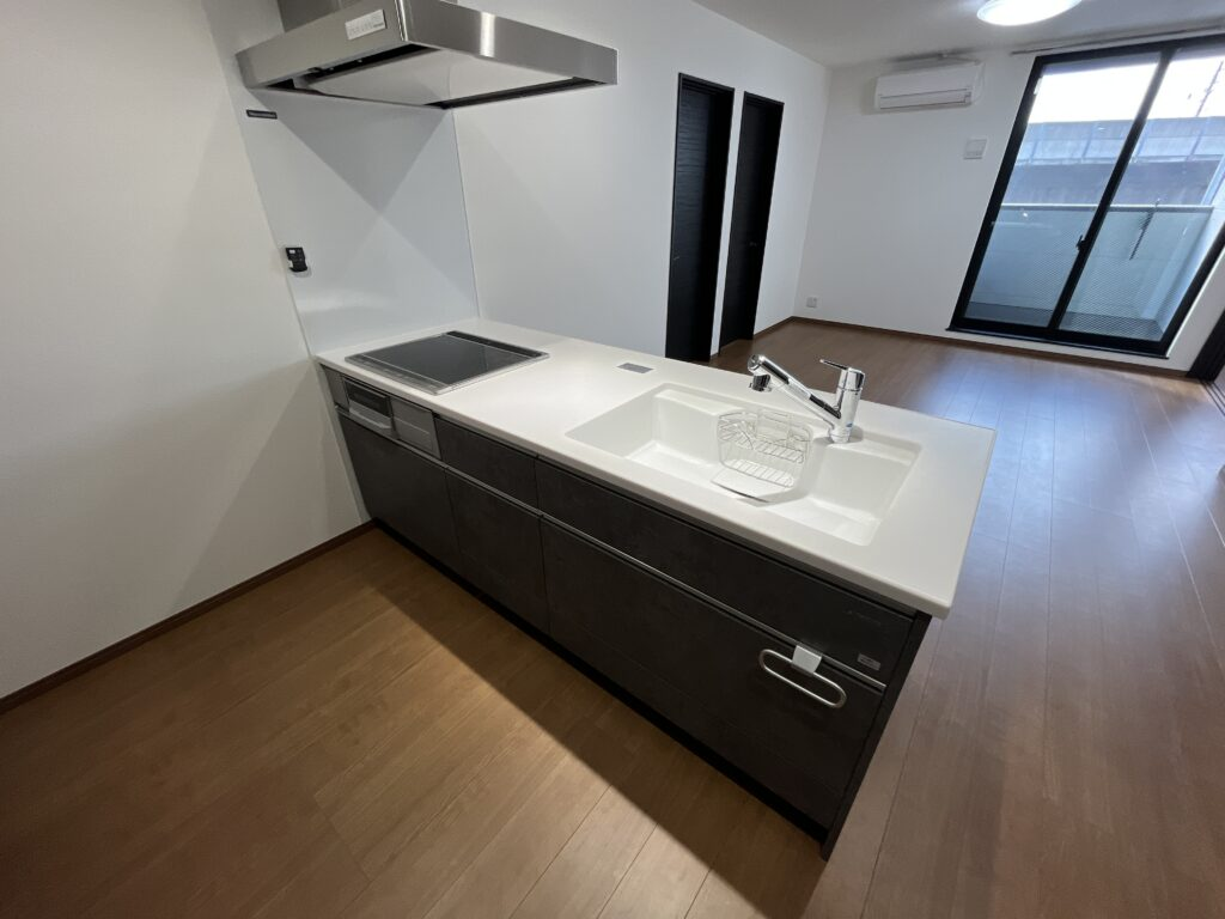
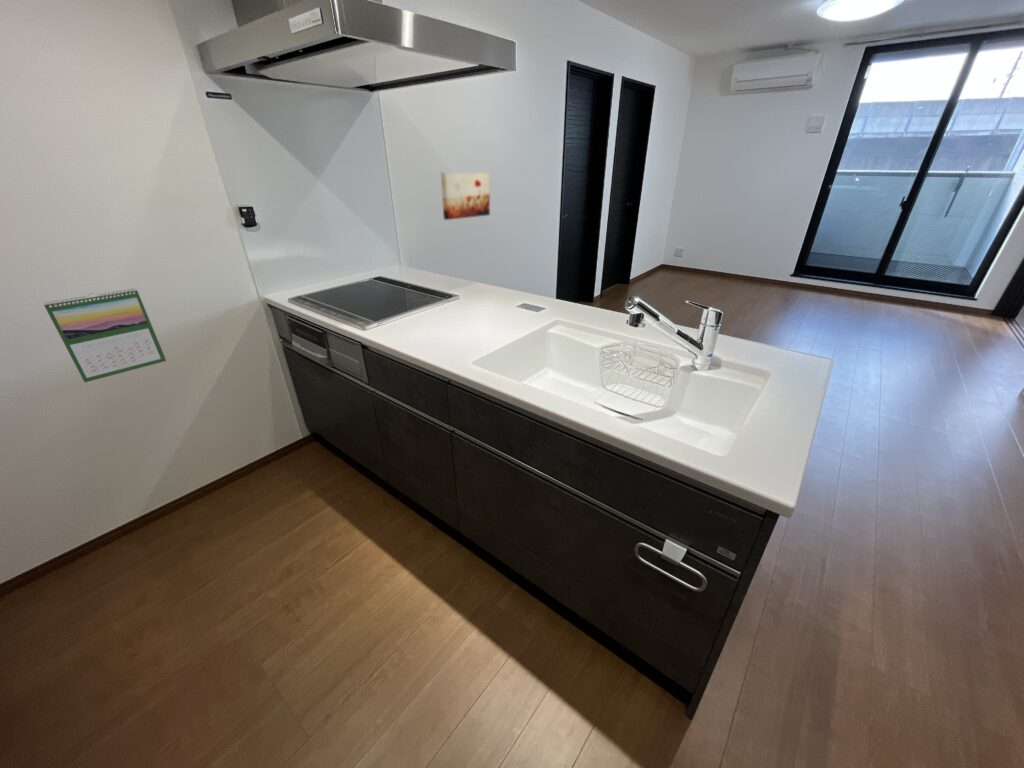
+ wall art (466, 195)
+ calendar (110, 333)
